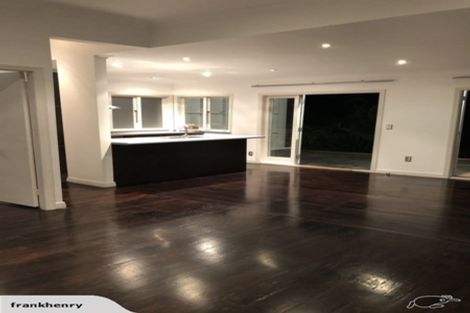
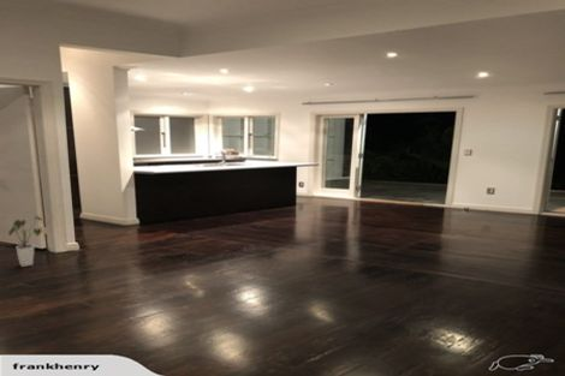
+ house plant (28, 239)
